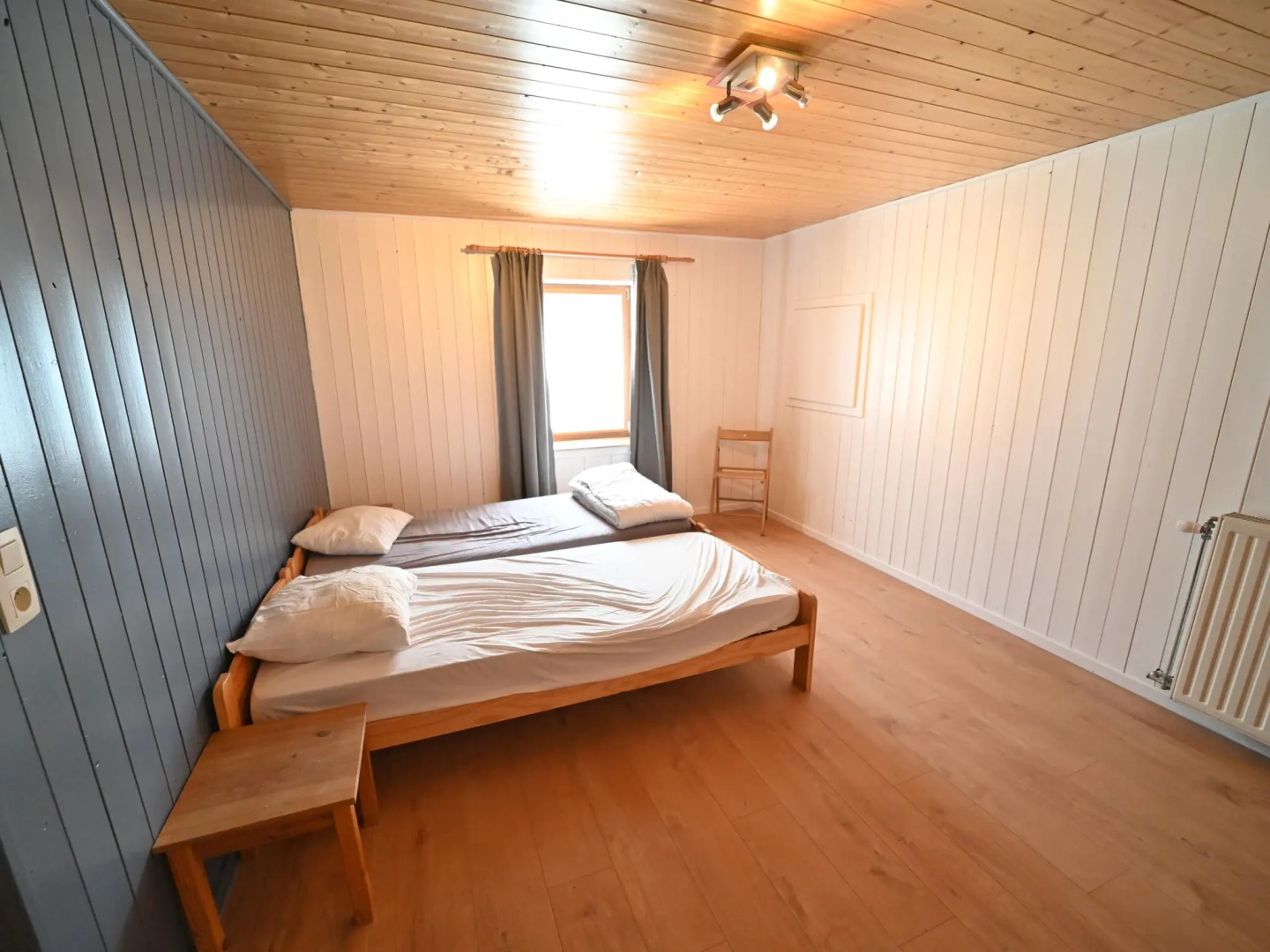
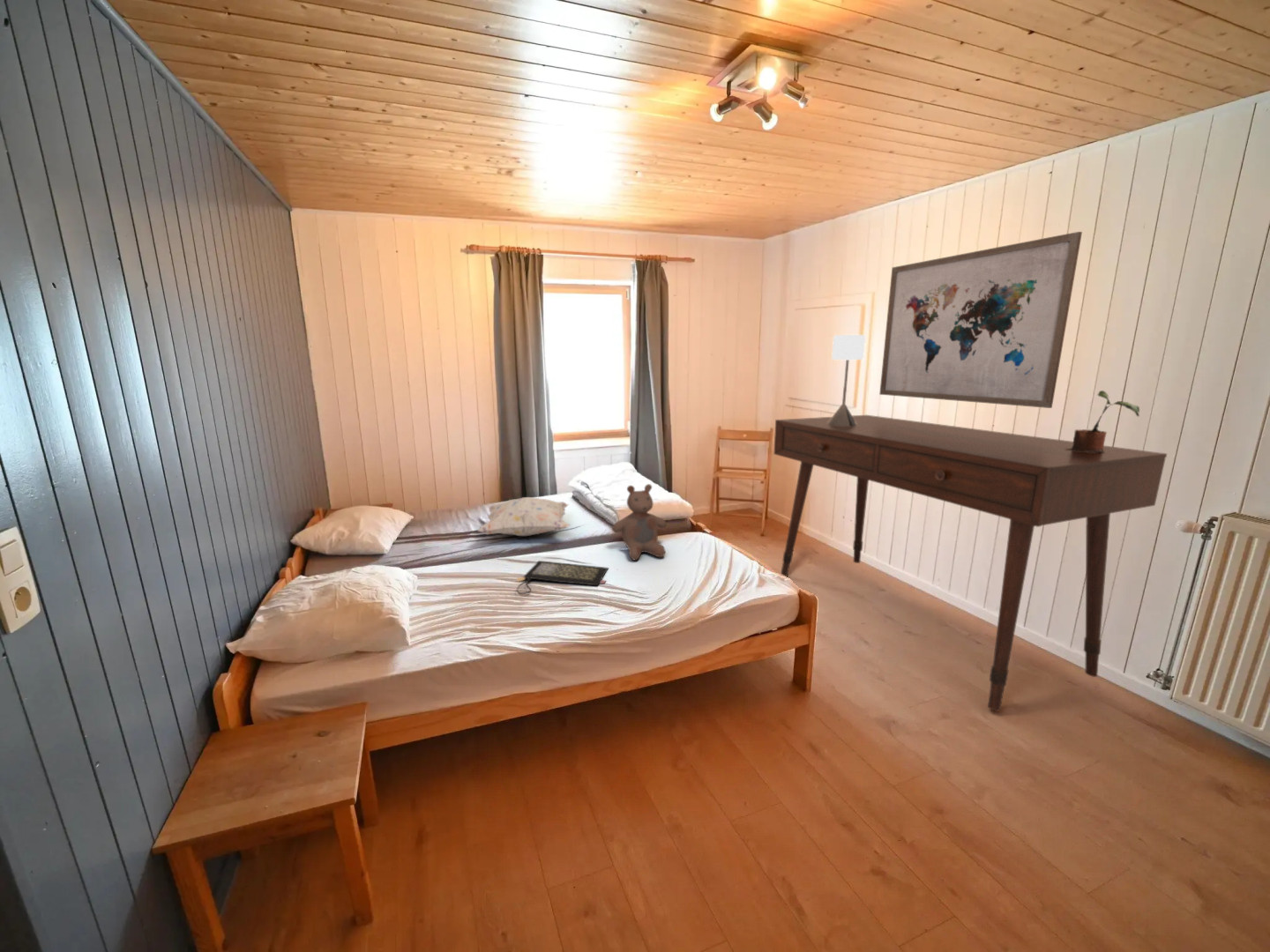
+ decorative pillow (527, 516)
+ wall art (961, 328)
+ bear (642, 520)
+ clutch bag (562, 572)
+ table lamp (845, 380)
+ desk (928, 496)
+ potted plant (1100, 419)
